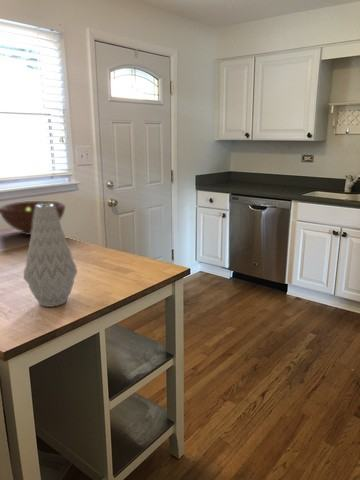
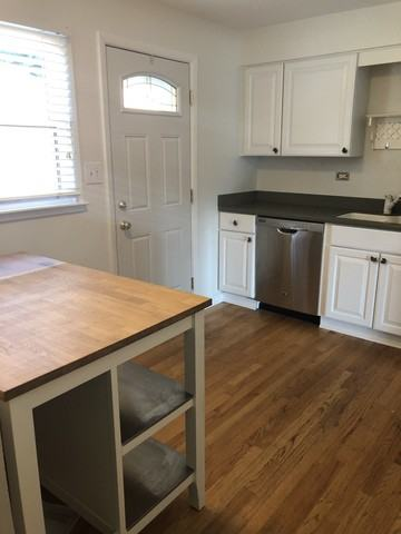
- fruit bowl (33, 218)
- vase (49, 254)
